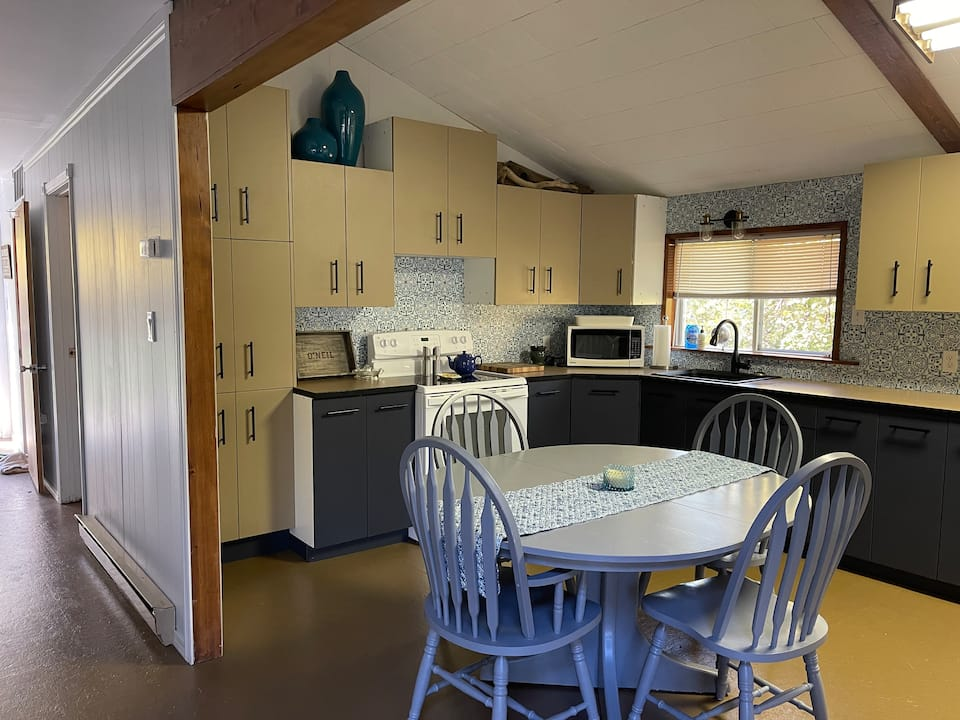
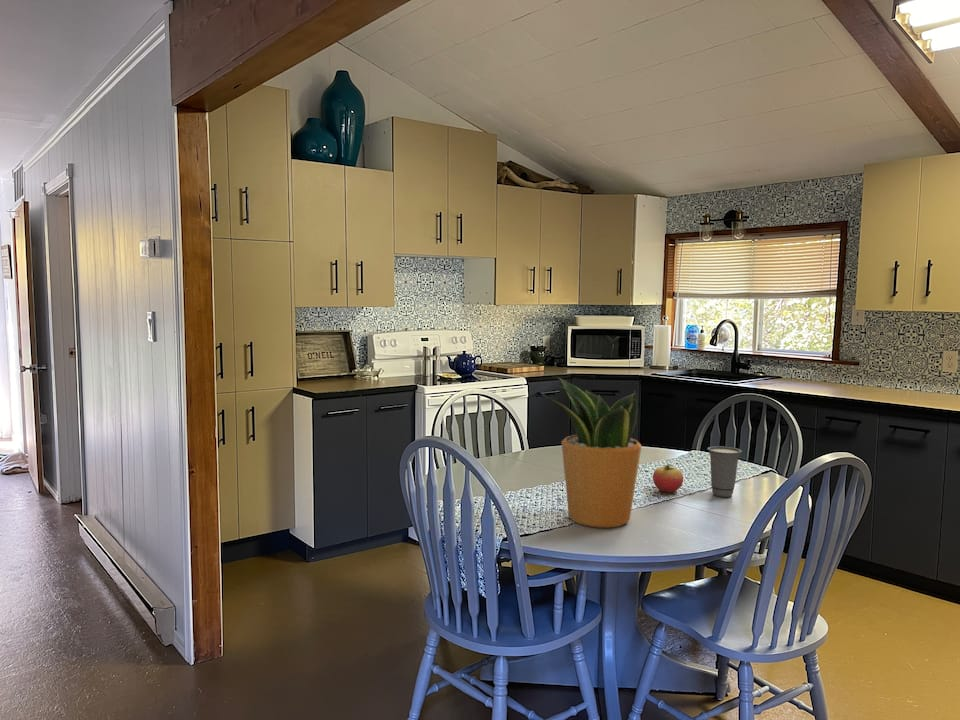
+ cup (723, 472)
+ potted plant (595, 452)
+ fruit (668, 476)
